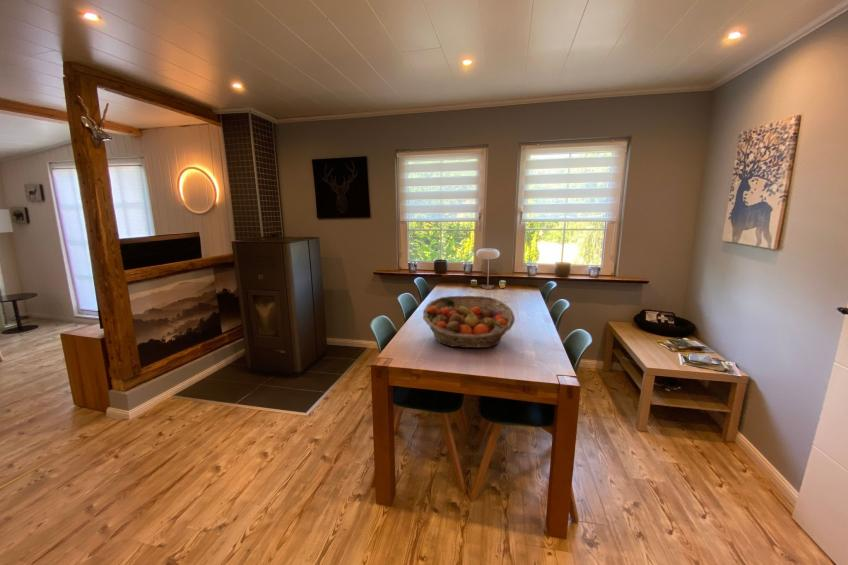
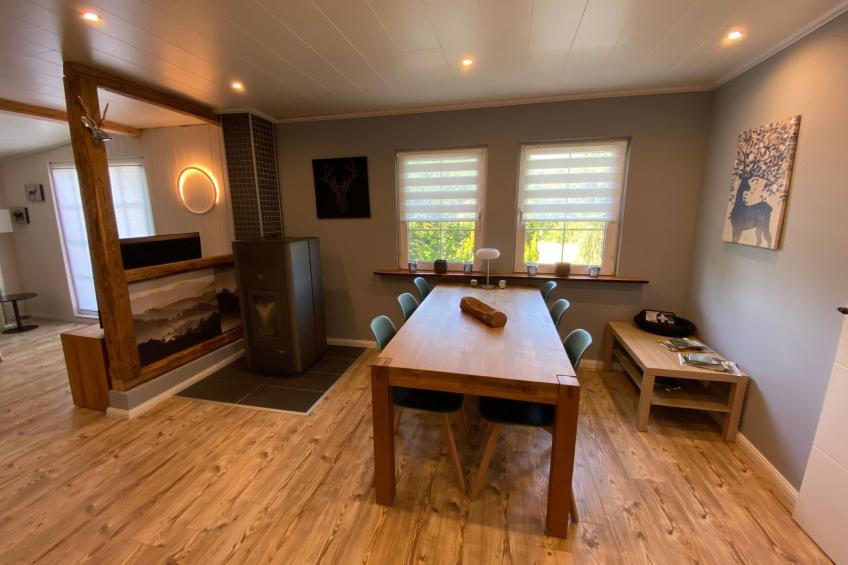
- fruit basket (467, 320)
